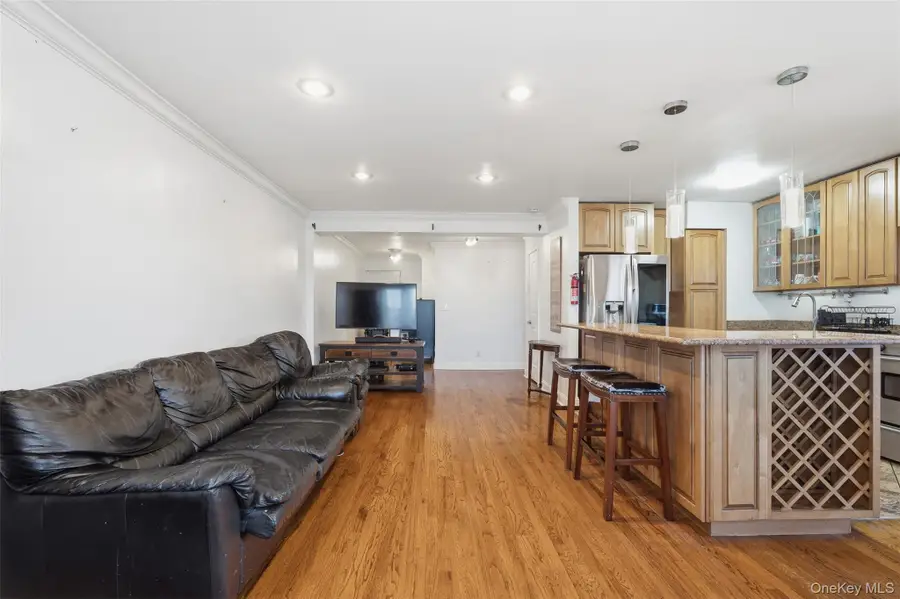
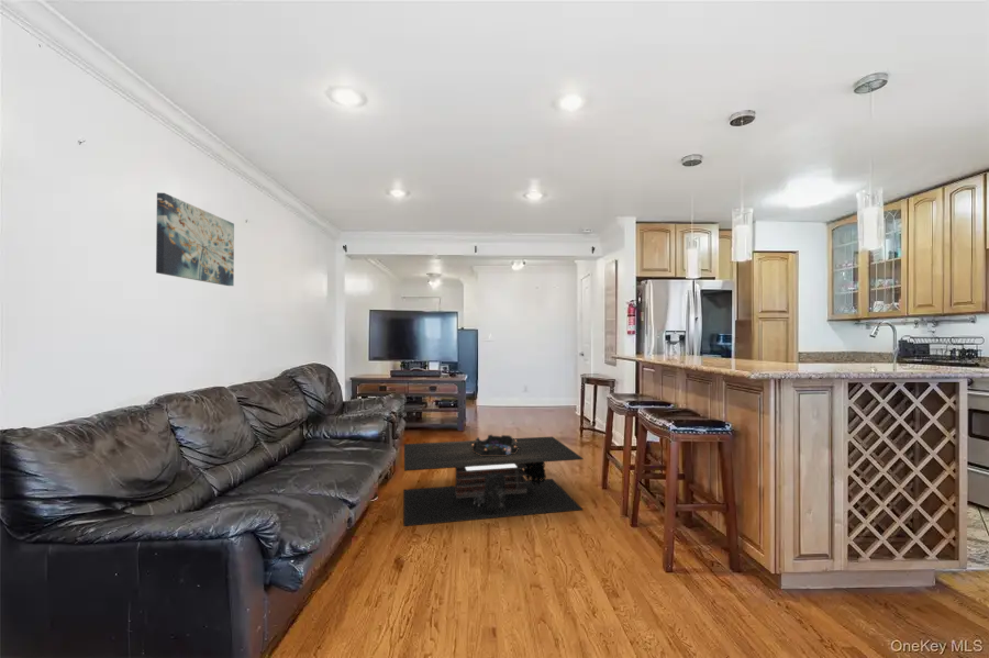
+ coffee table (488, 475)
+ wall art (200, 245)
+ decorative bowl (494, 444)
